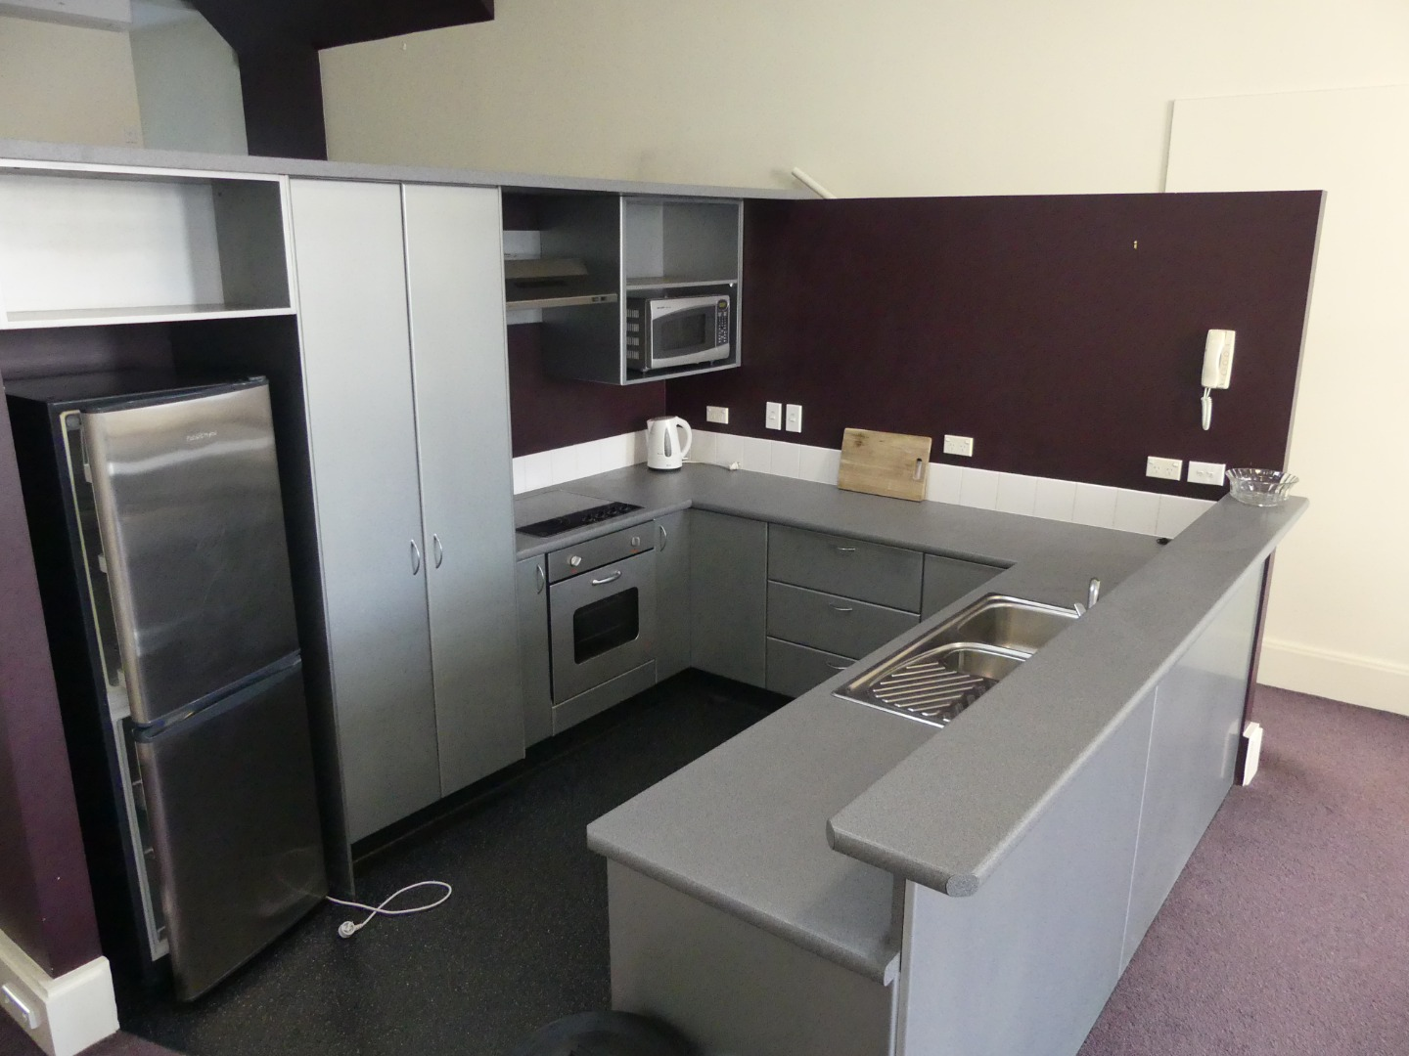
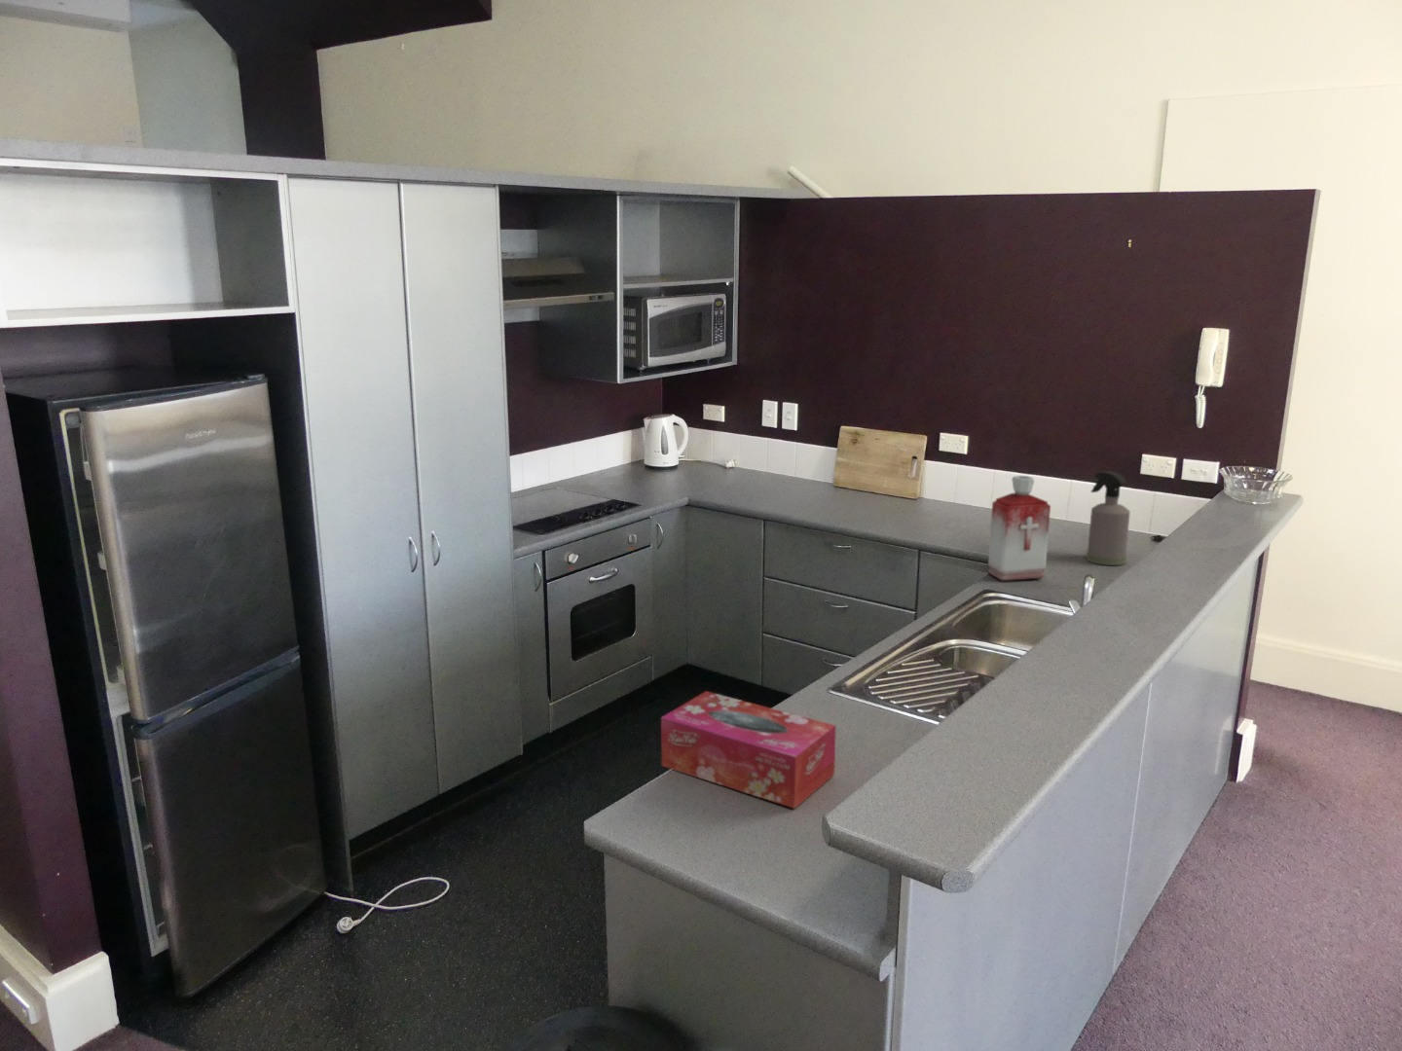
+ bottle (1019, 528)
+ spray bottle (1107, 516)
+ tissue box (746, 745)
